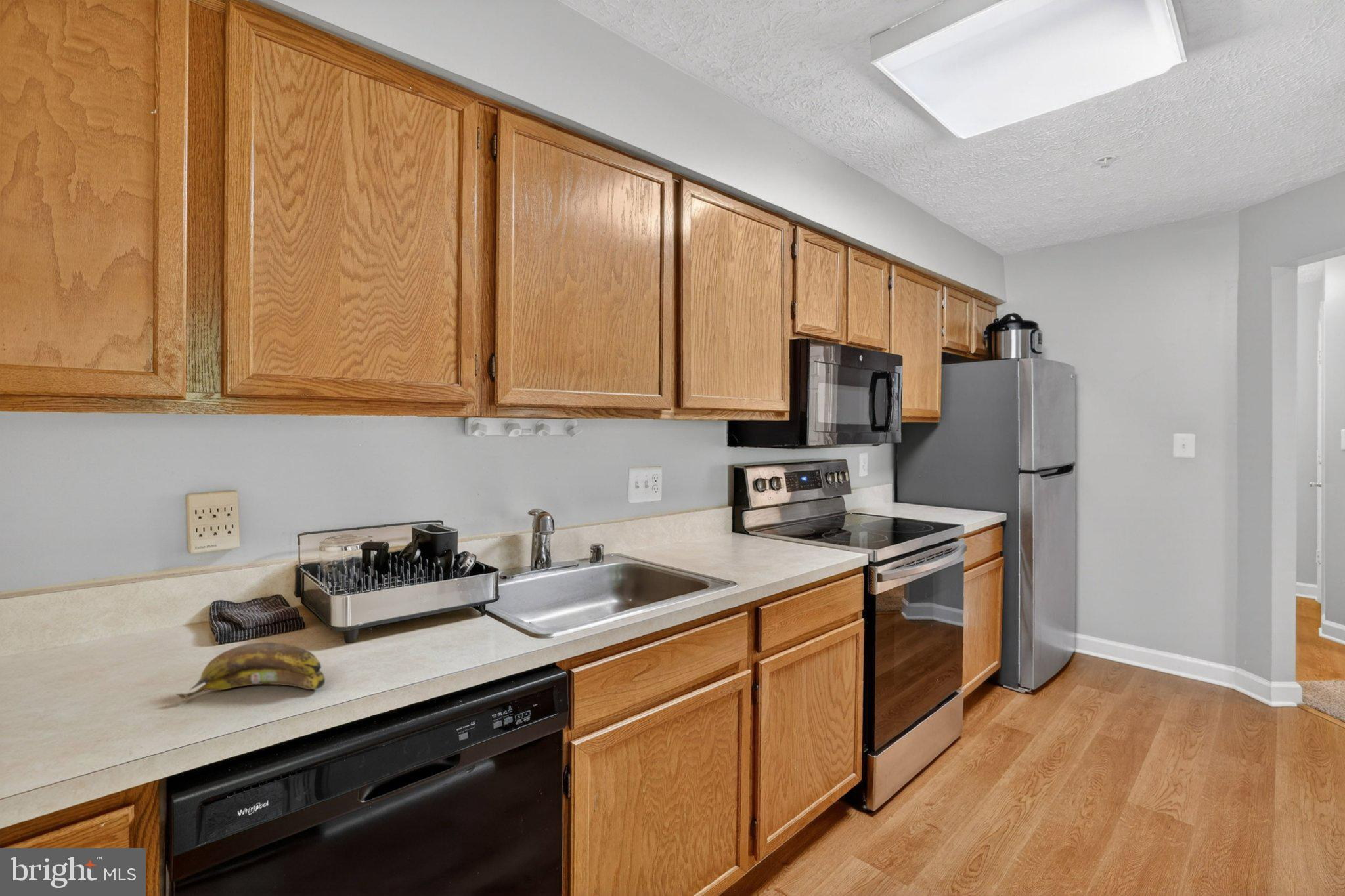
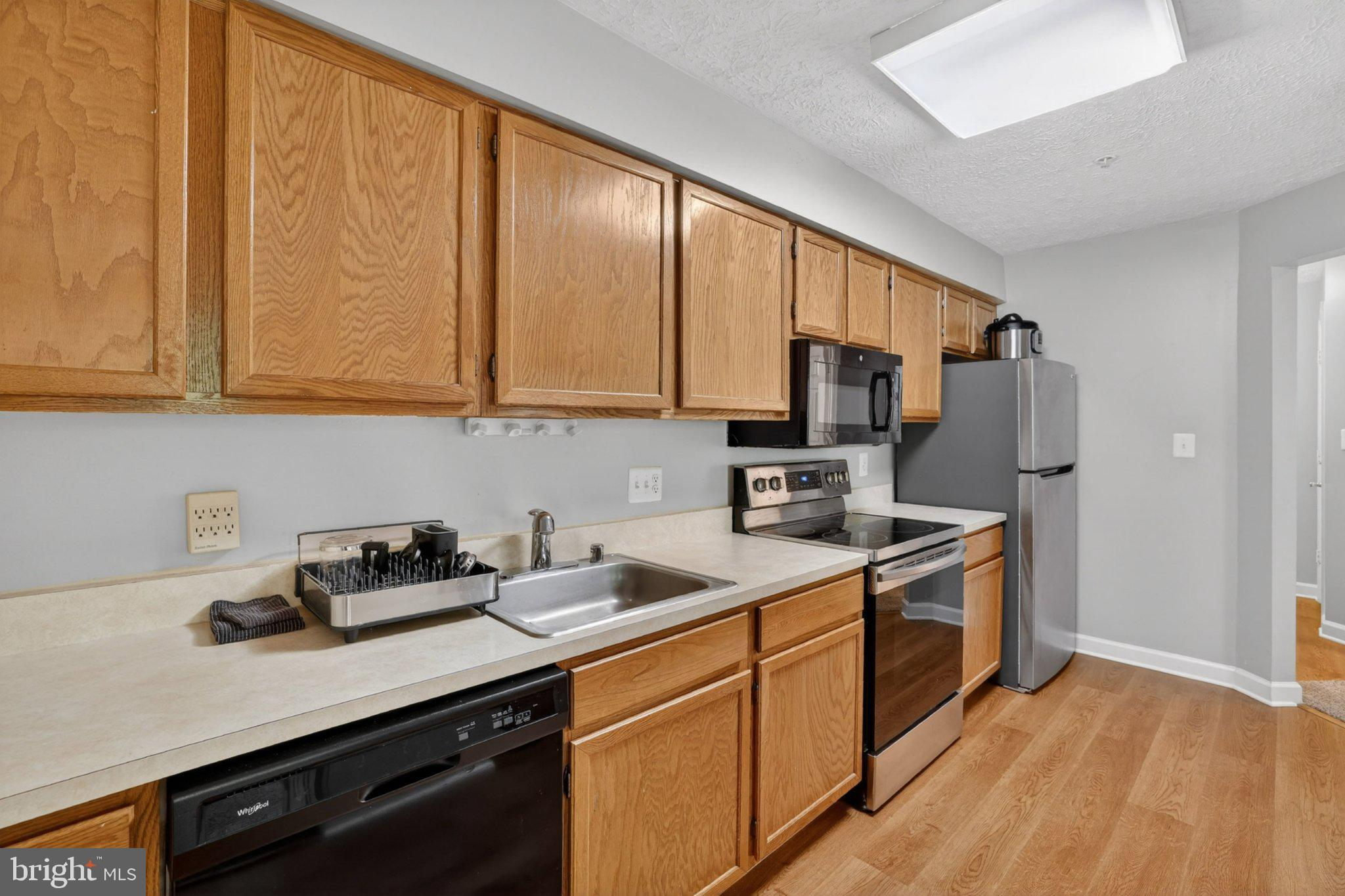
- banana (254, 668)
